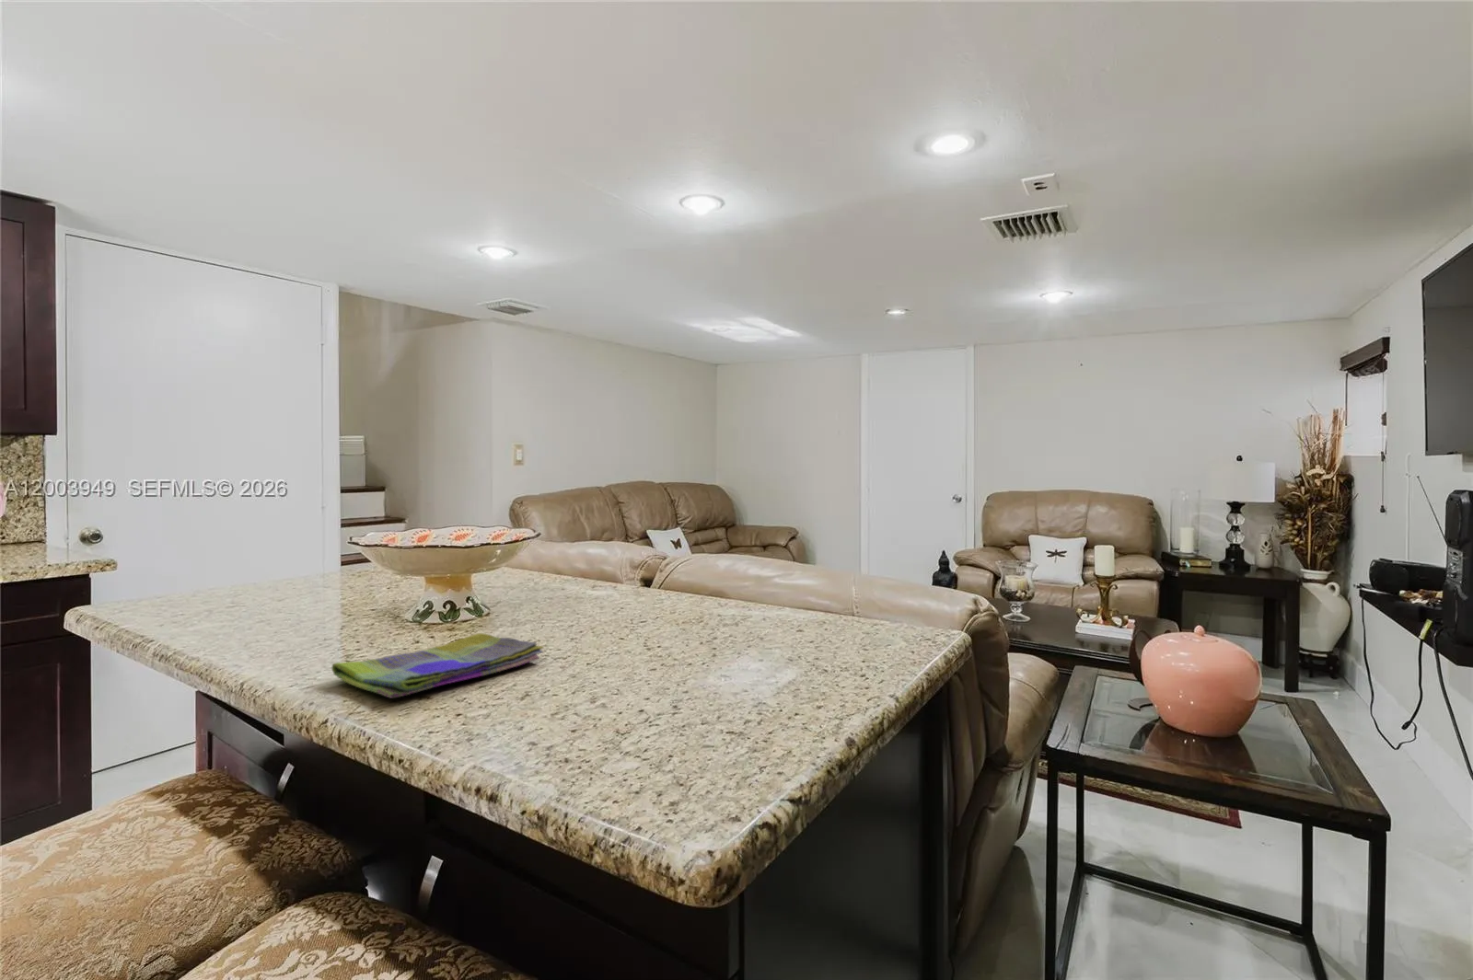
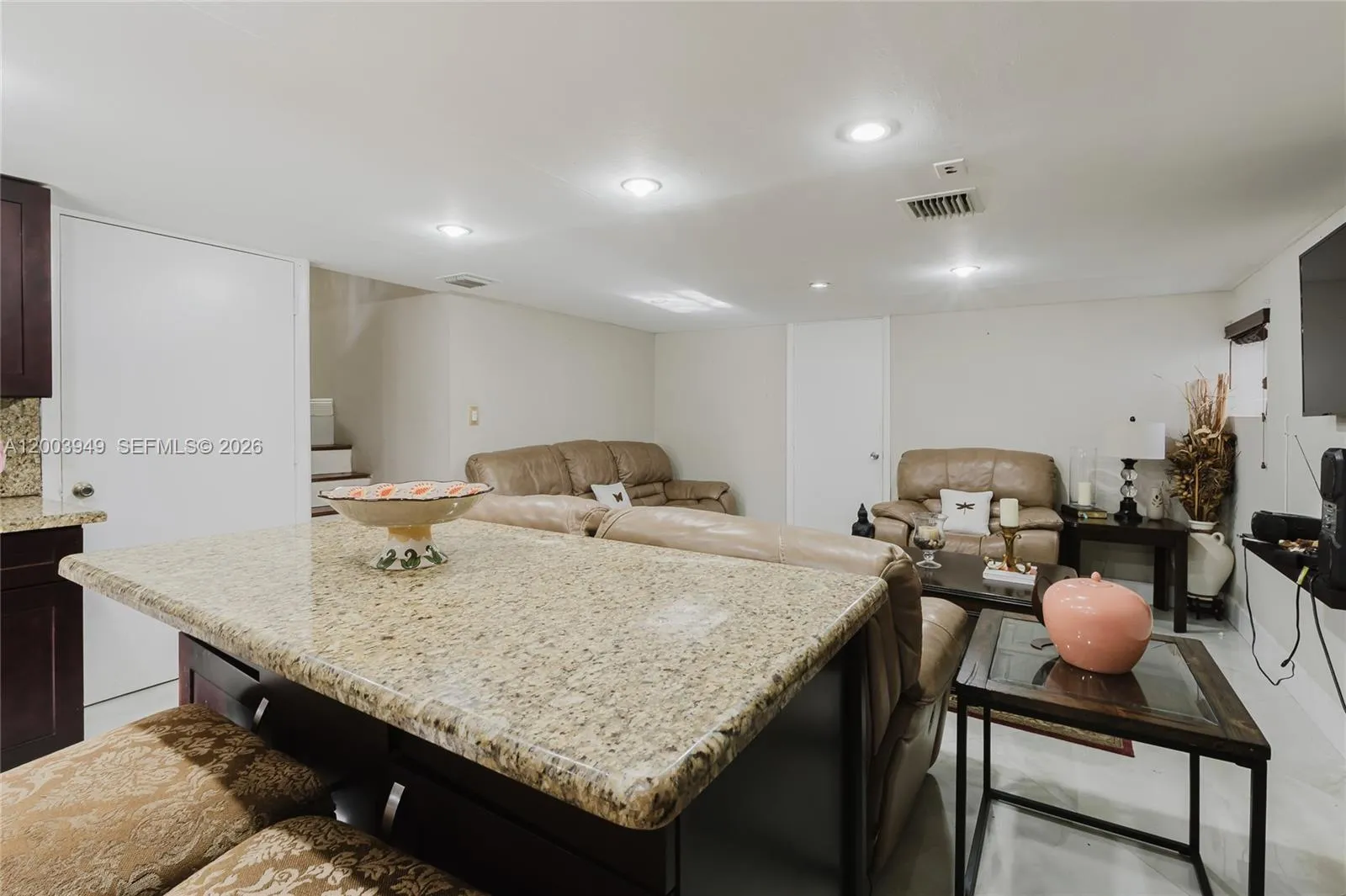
- dish towel (443, 660)
